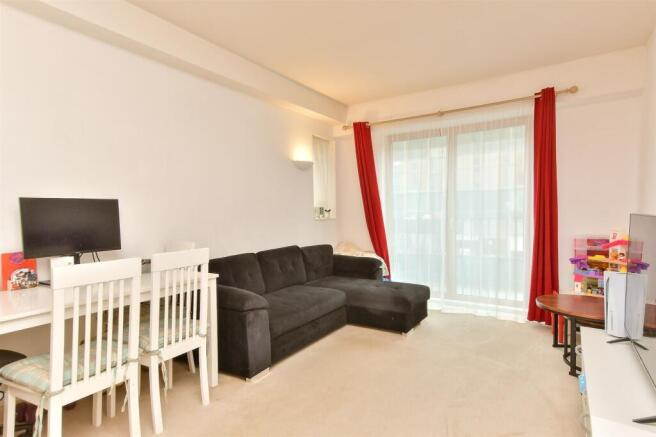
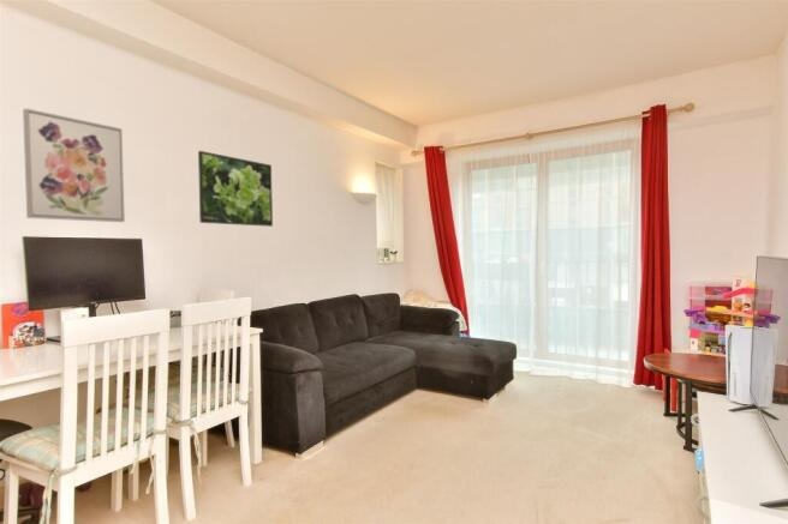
+ wall art (77, 169)
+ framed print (238, 191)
